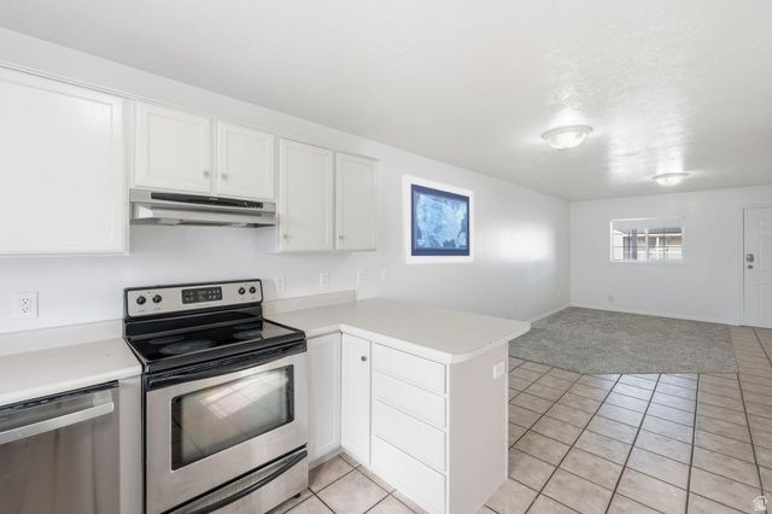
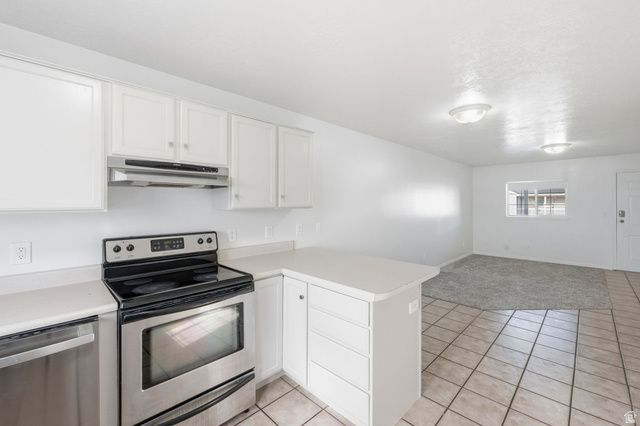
- wall art (441, 223)
